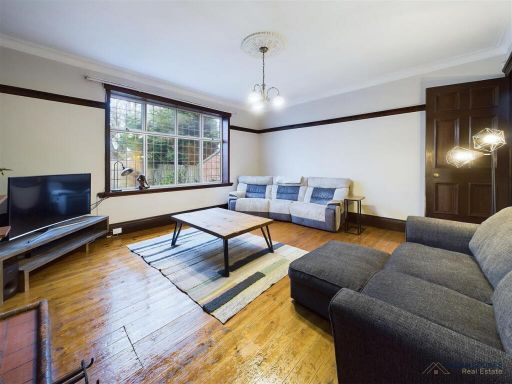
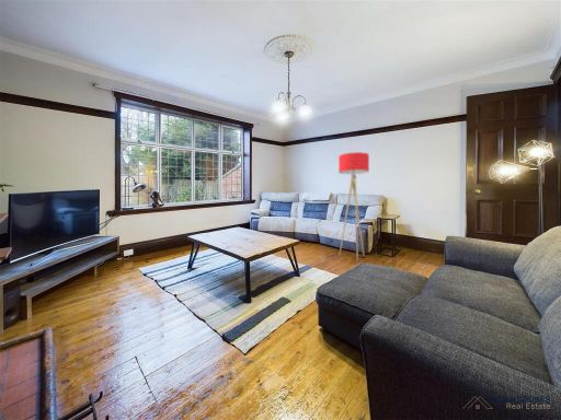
+ floor lamp (355, 207)
